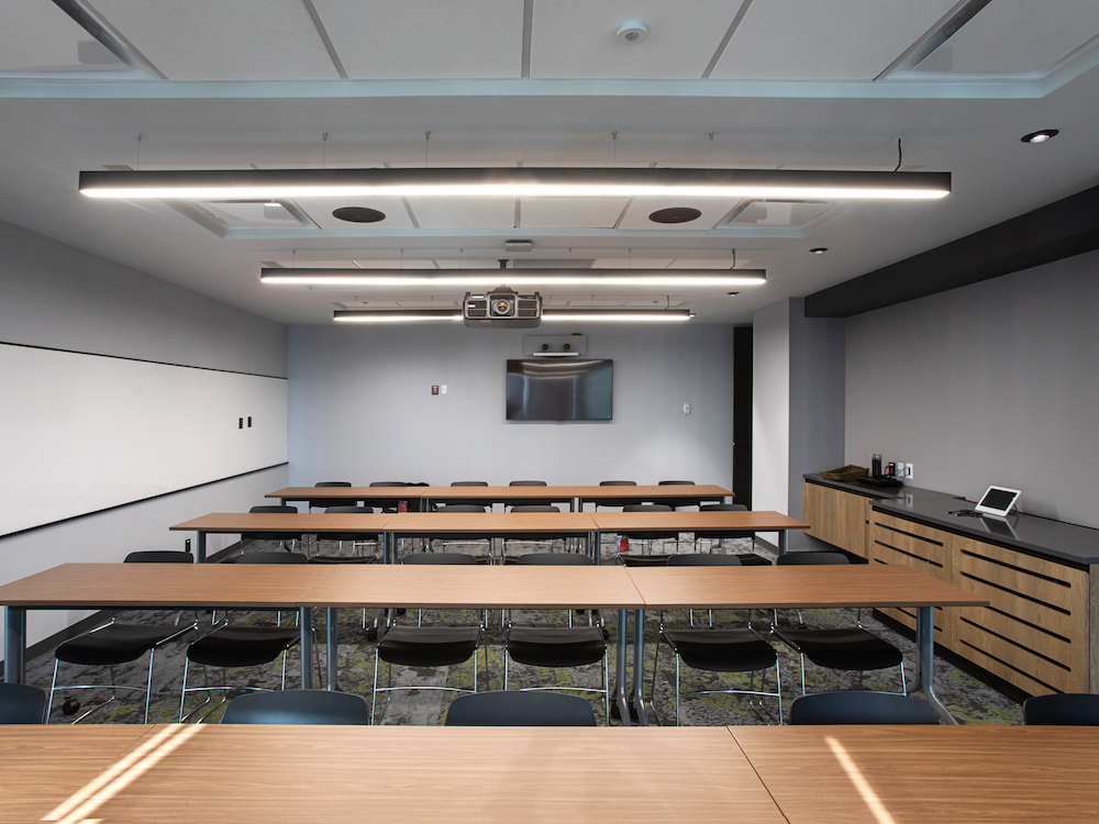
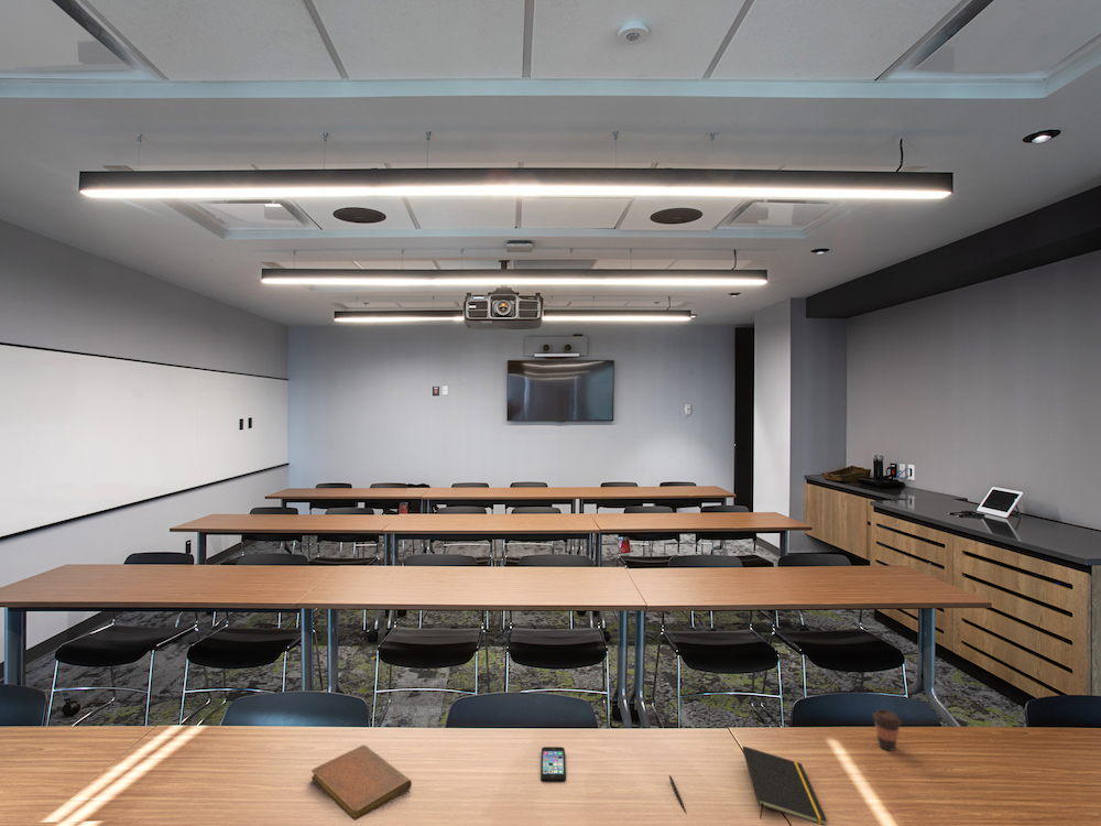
+ coffee cup (886, 730)
+ notepad (781, 782)
+ smartphone (553, 763)
+ notebook (360, 779)
+ pen (677, 794)
